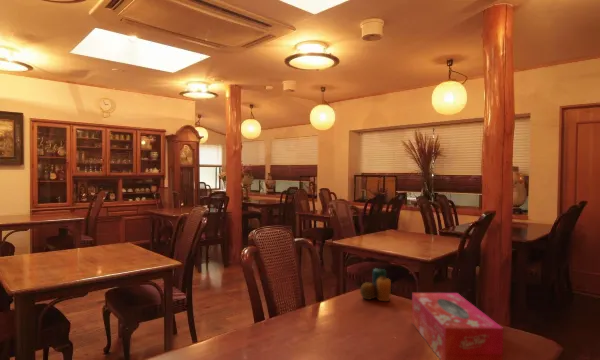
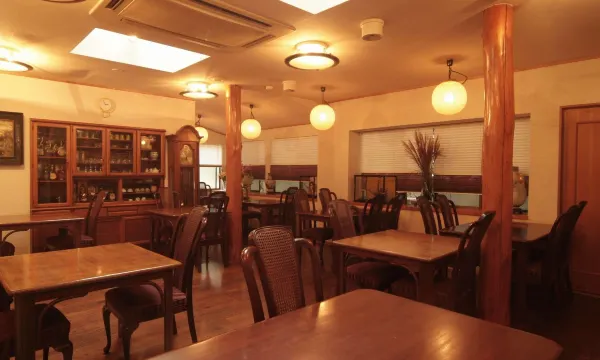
- candle (376, 284)
- tissue box (451, 324)
